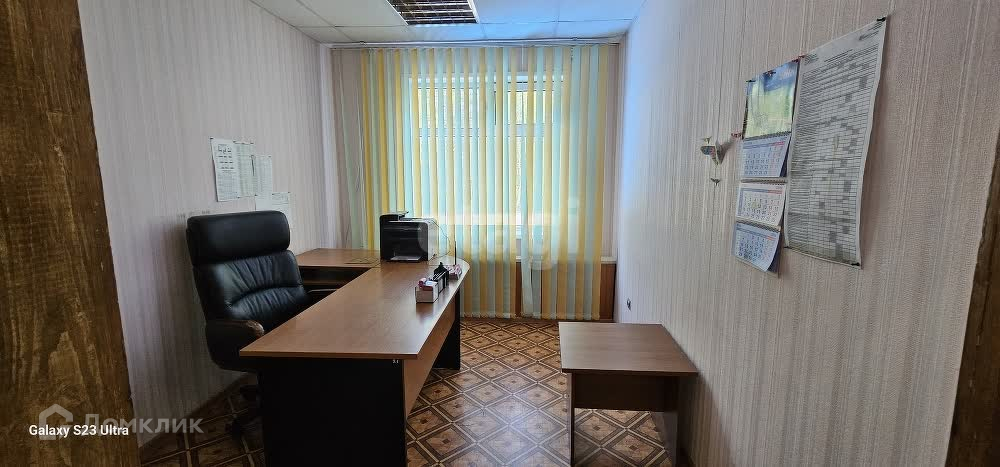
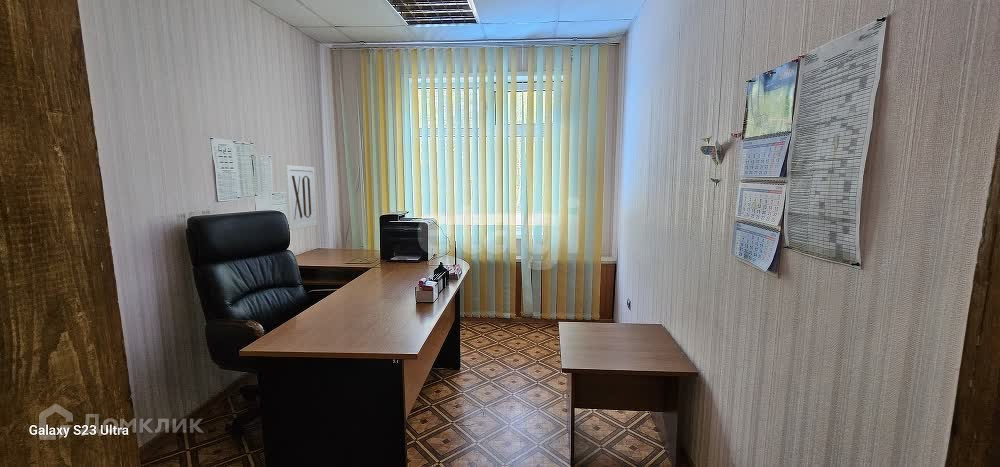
+ wall art (301, 197)
